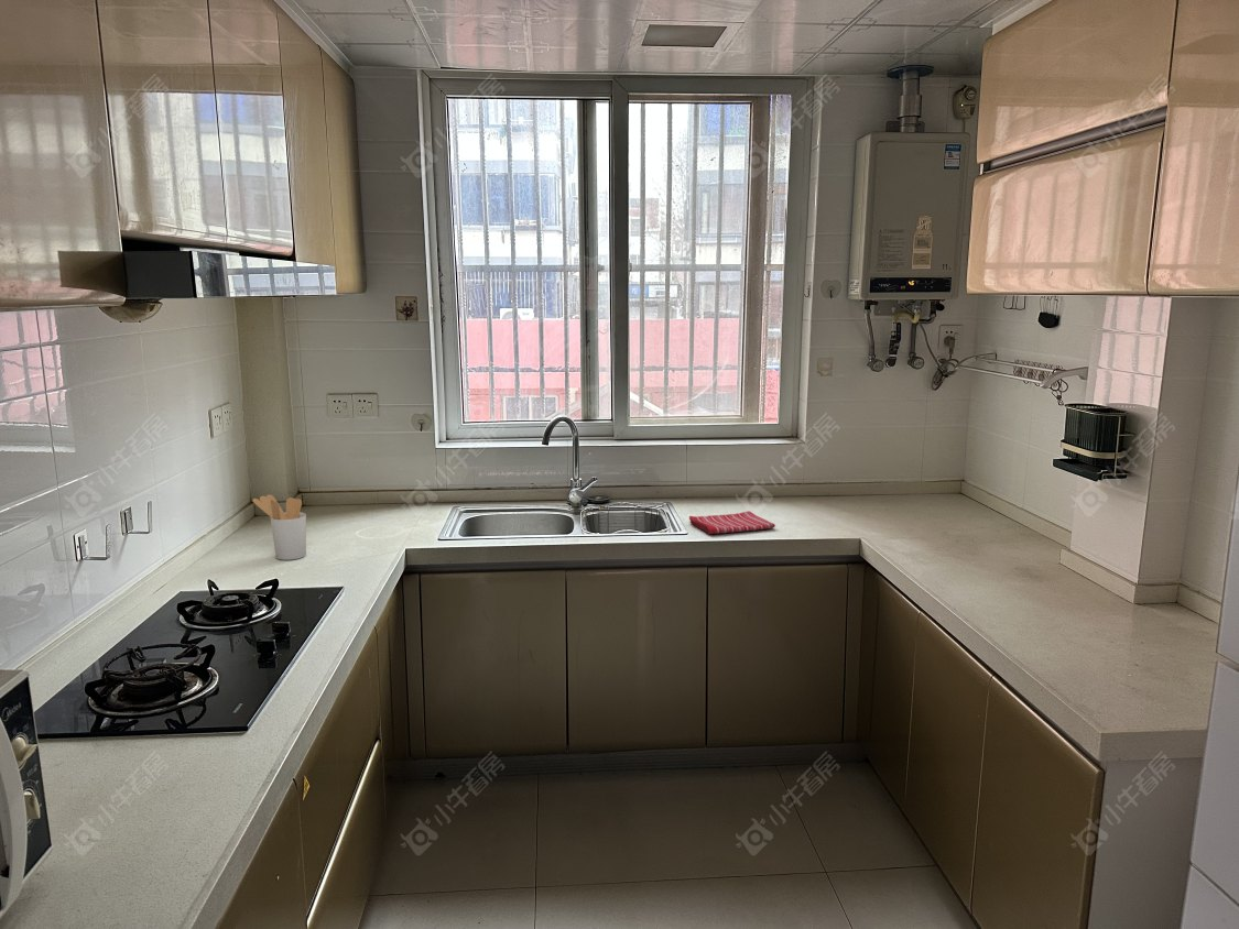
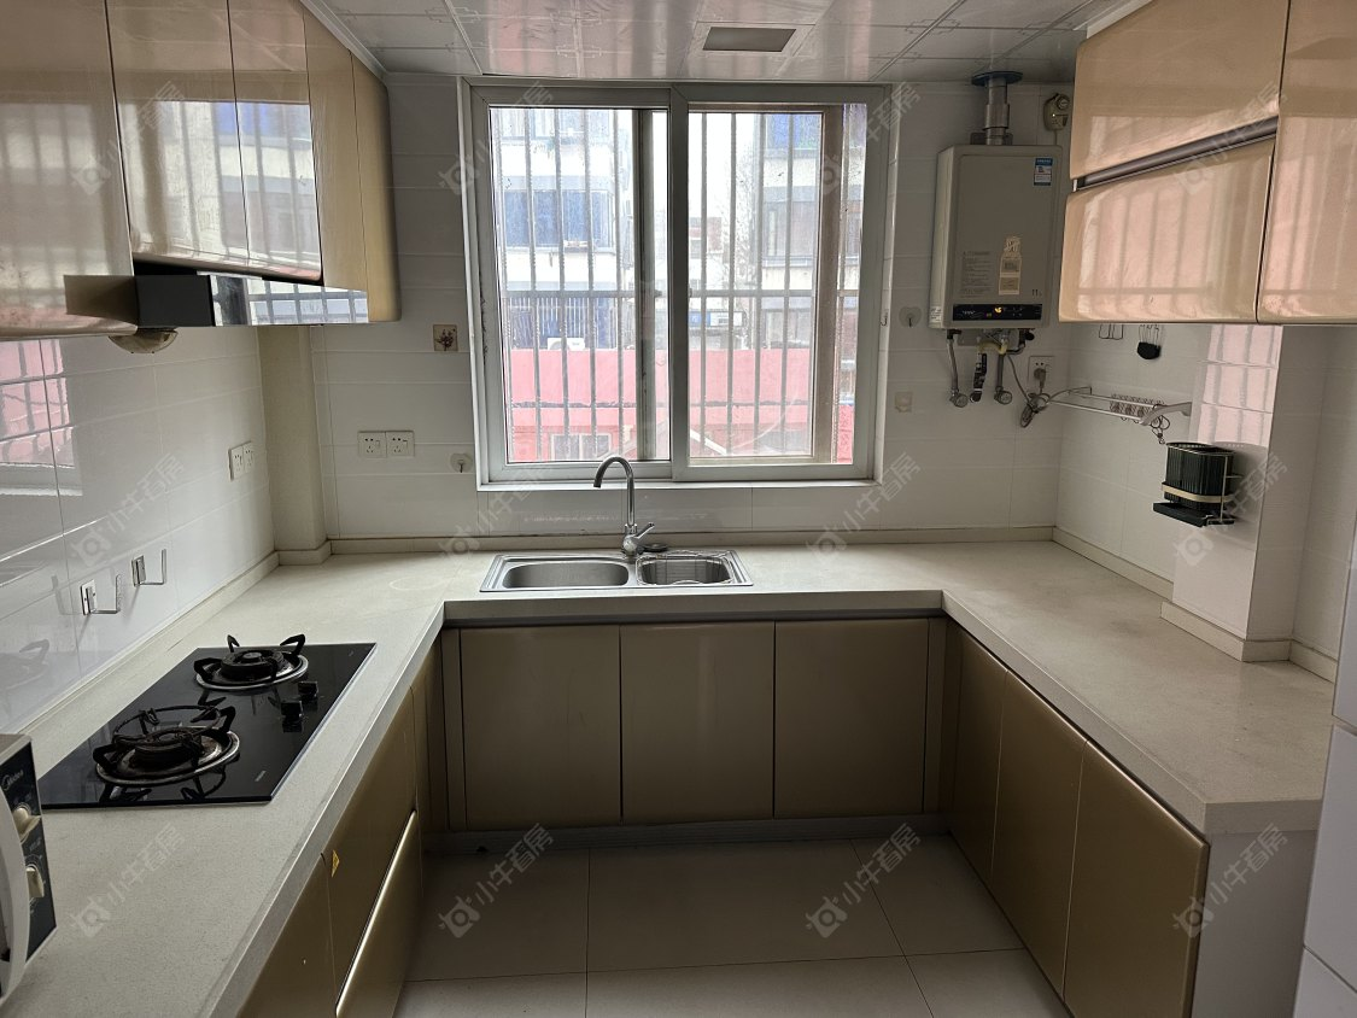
- dish towel (730, 522)
- utensil holder (281, 525)
